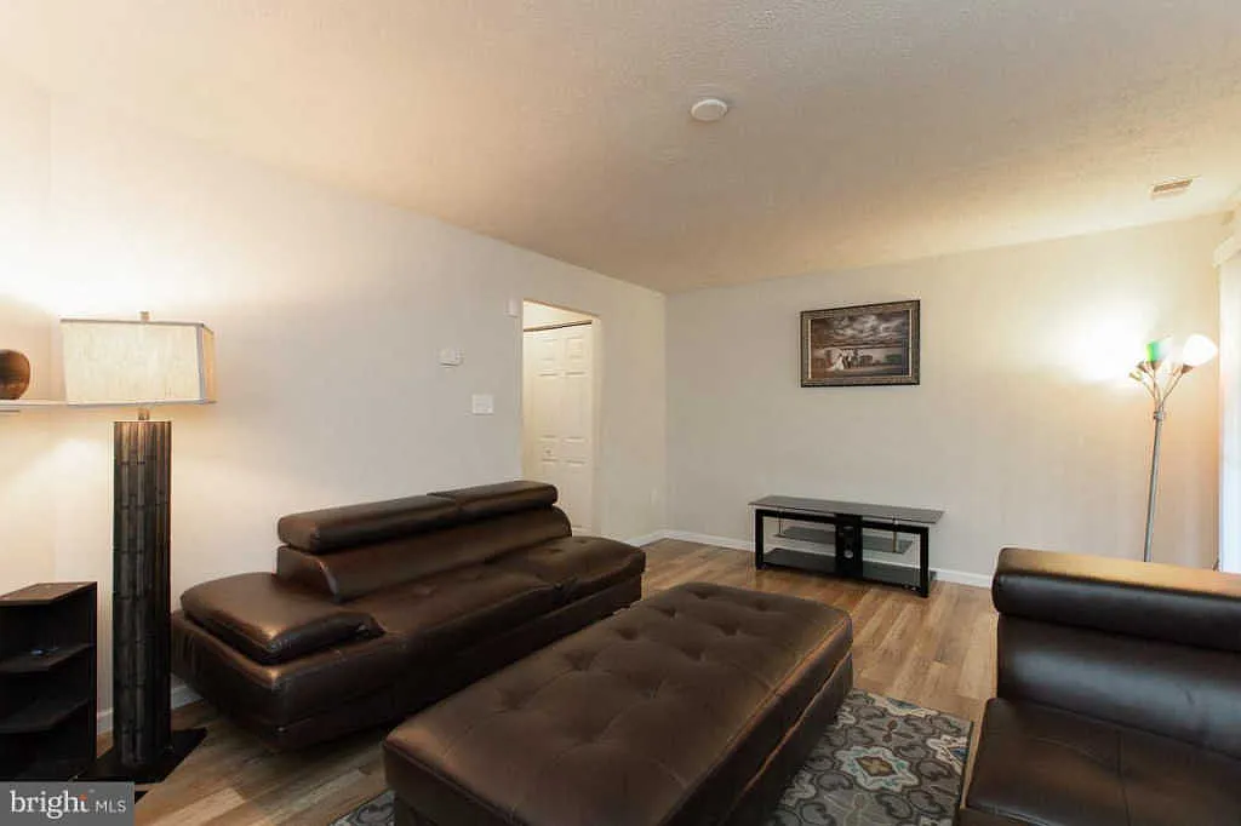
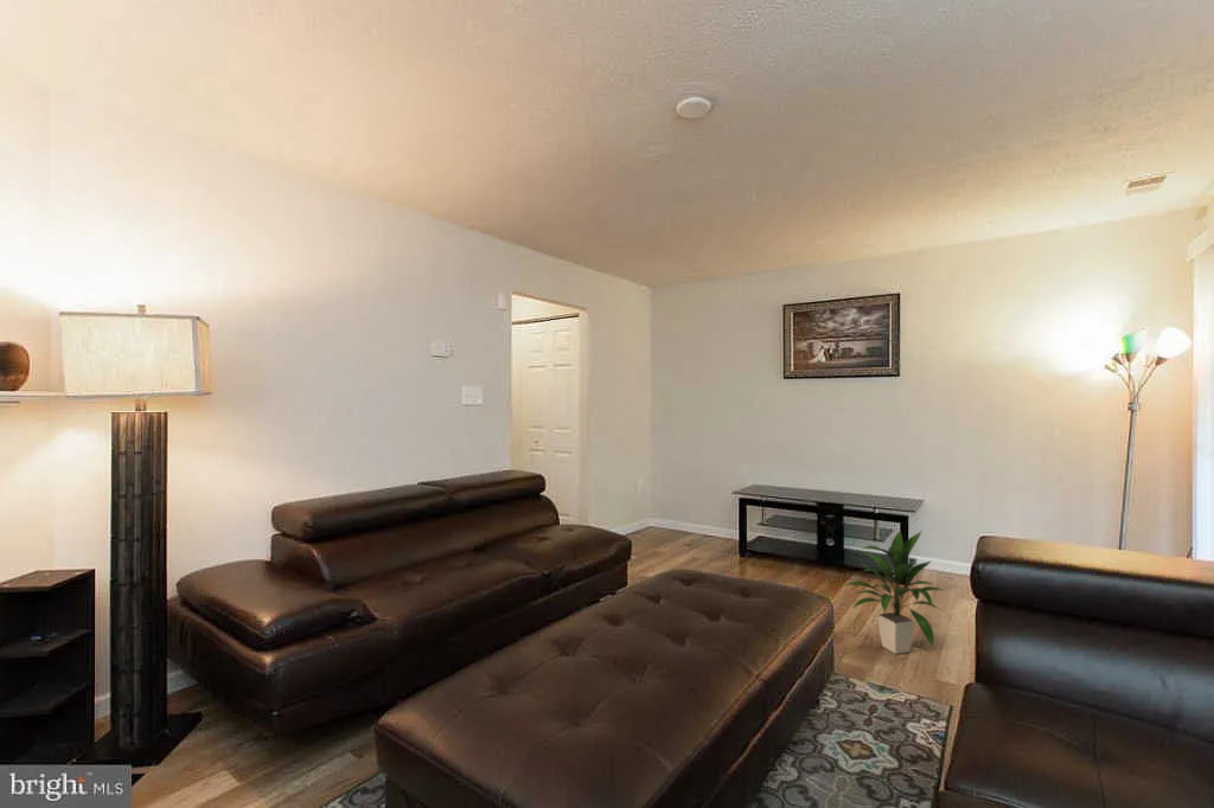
+ indoor plant (896, 591)
